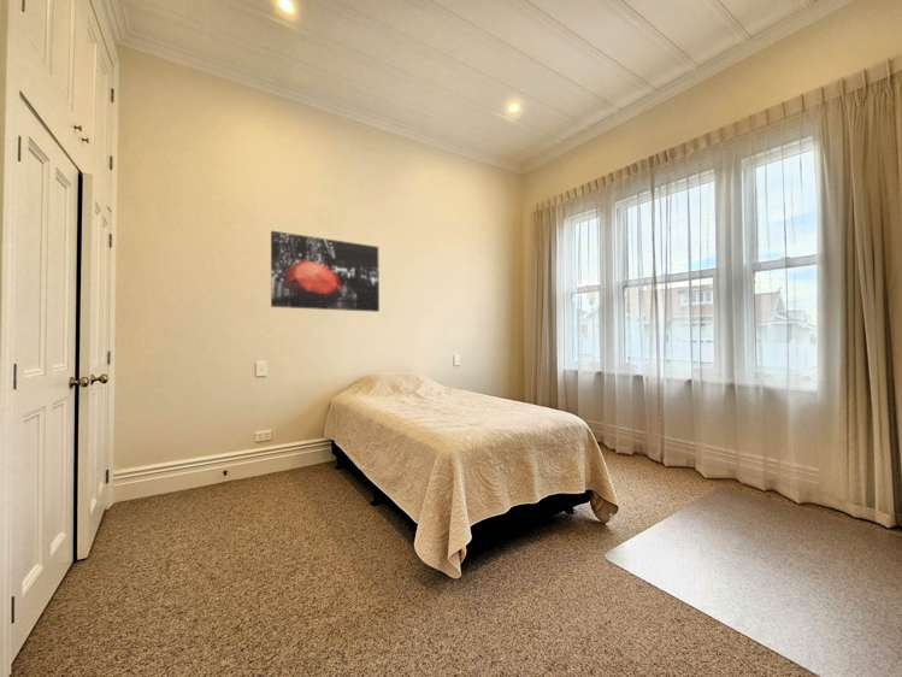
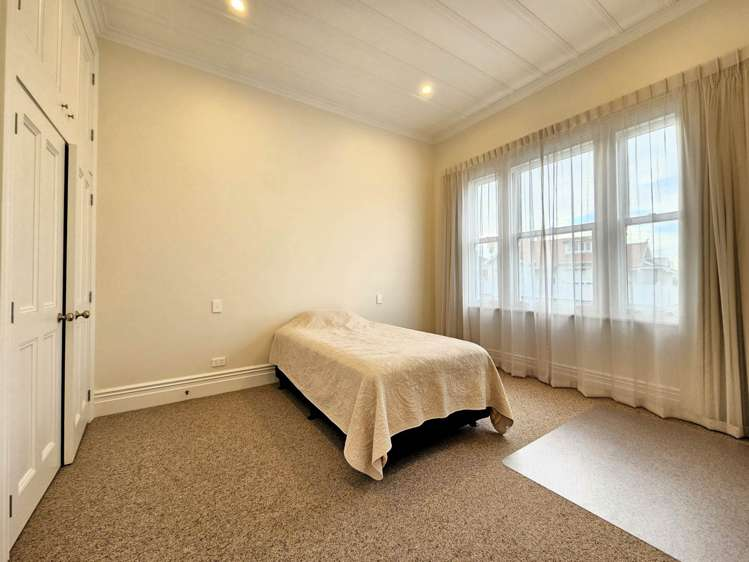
- wall art (329, 273)
